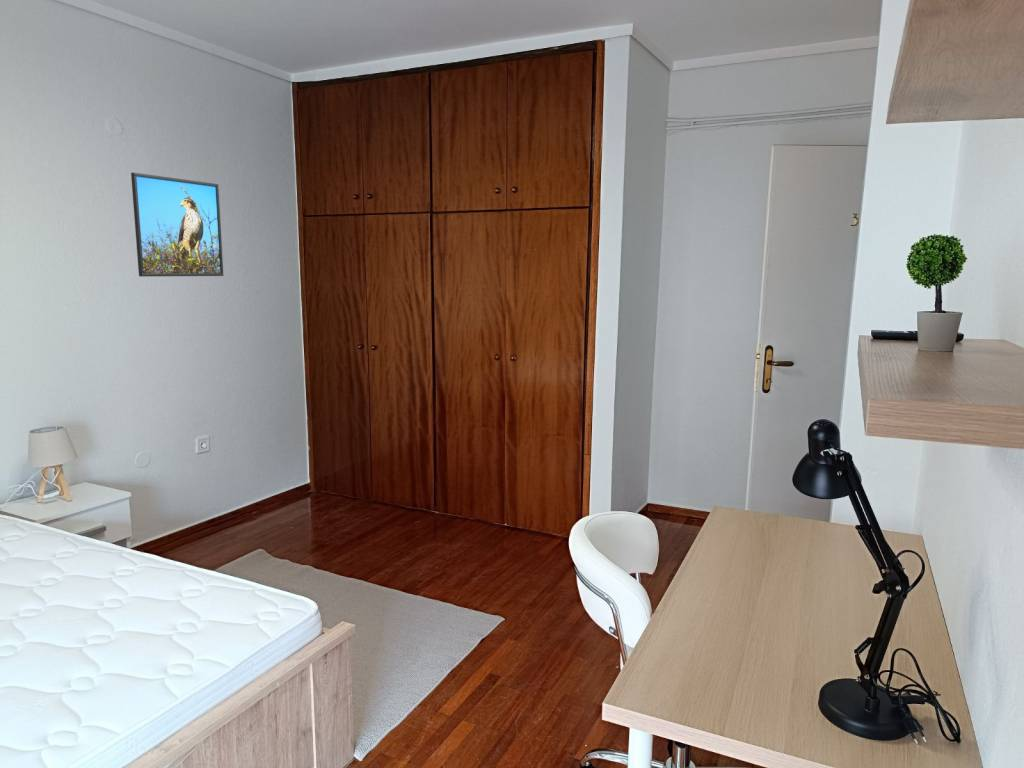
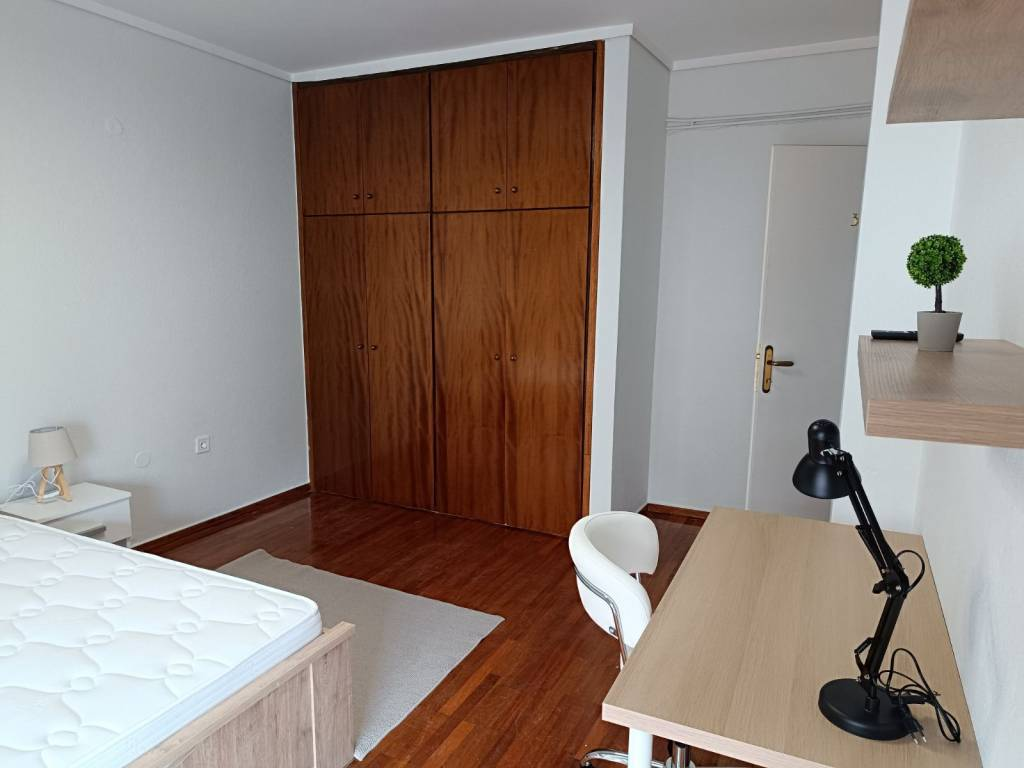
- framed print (180, 228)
